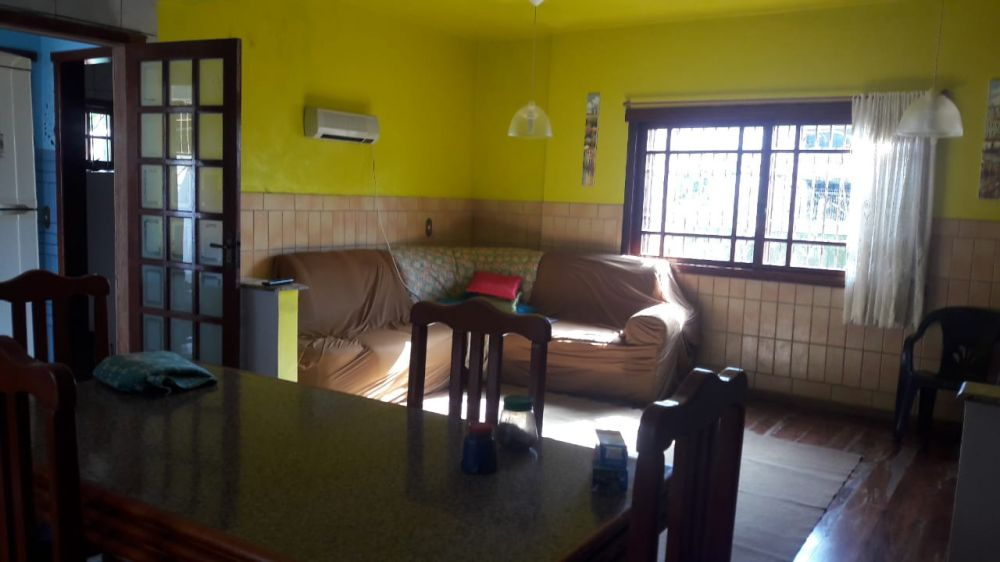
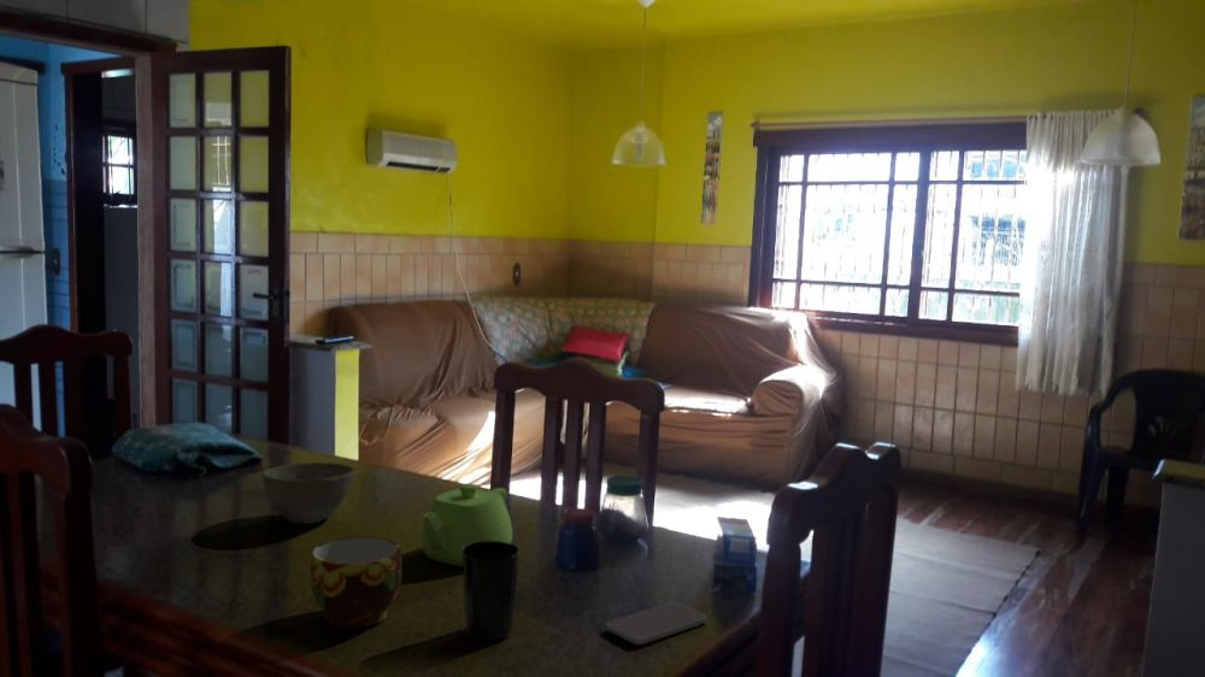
+ bowl (308, 494)
+ smartphone (657, 622)
+ teapot (466, 519)
+ cup (357, 581)
+ cup (489, 590)
